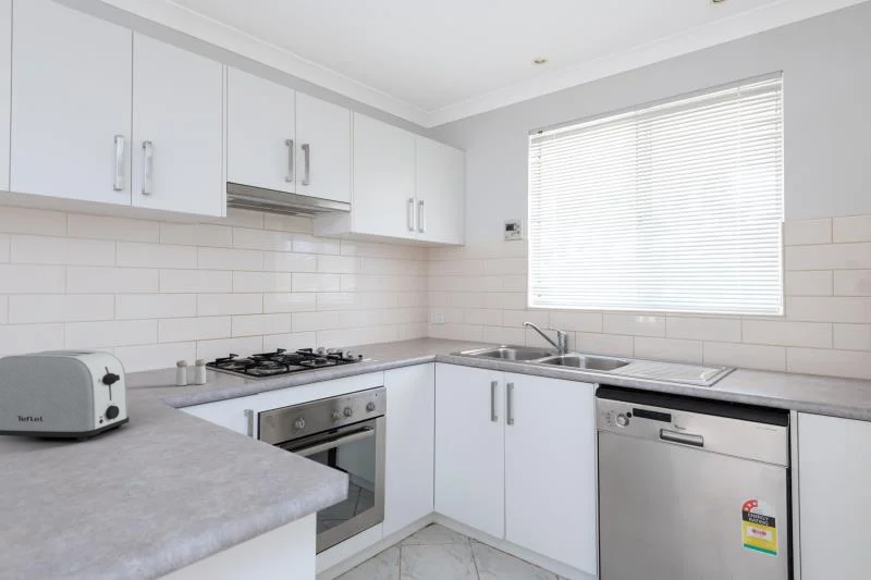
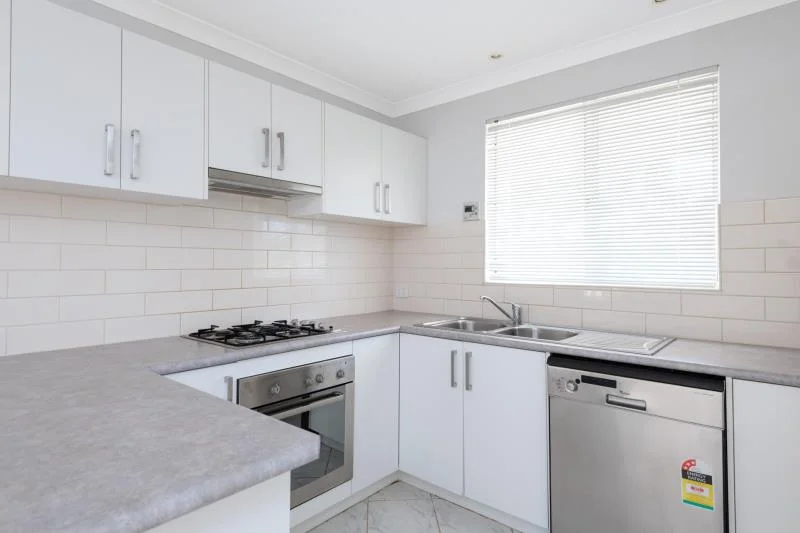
- toaster (59, 392)
- salt and pepper shaker (195, 371)
